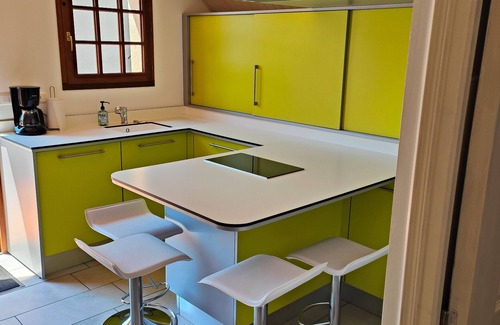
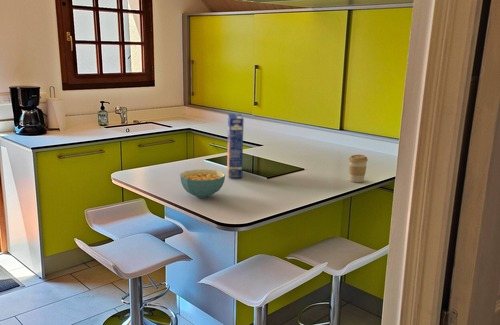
+ cereal box (234, 144)
+ cereal bowl (202, 185)
+ coffee cup (357, 168)
